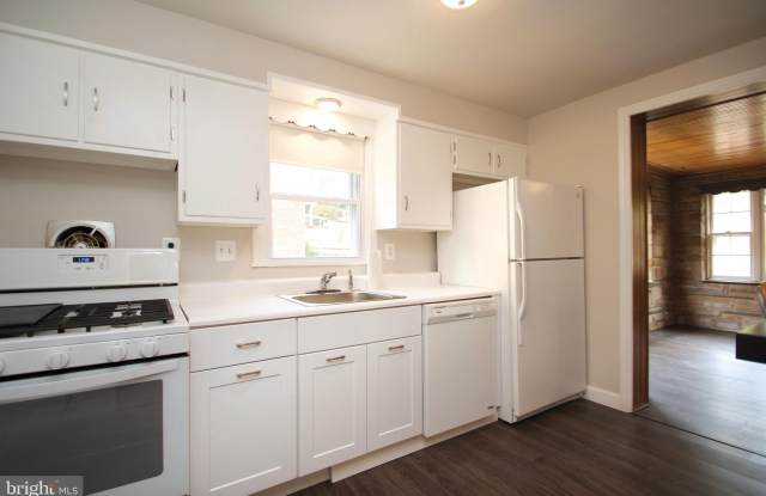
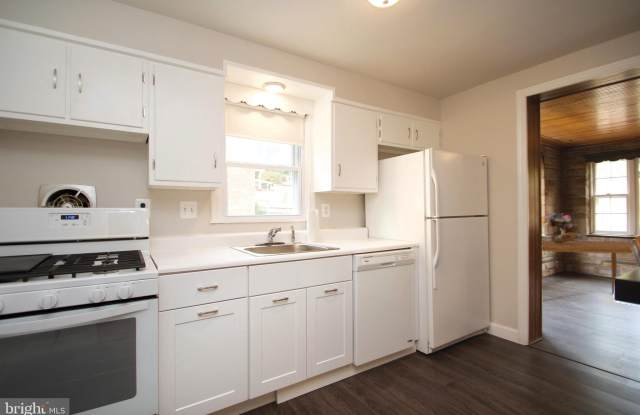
+ dining table (578, 251)
+ bouquet (563, 227)
